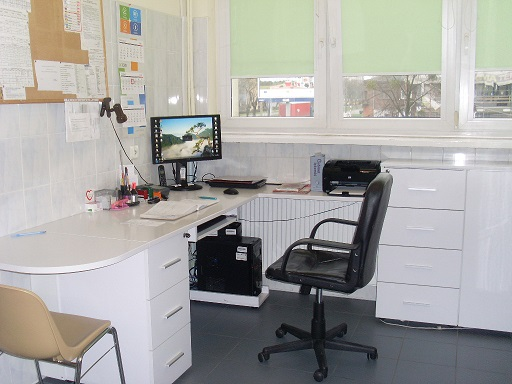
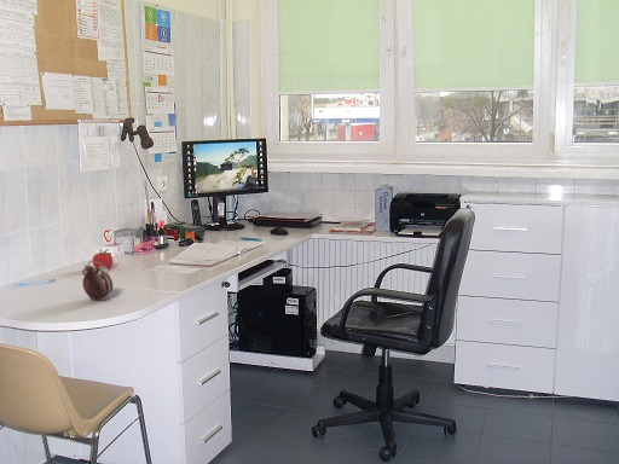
+ alarm clock (97, 279)
+ apple (103, 259)
